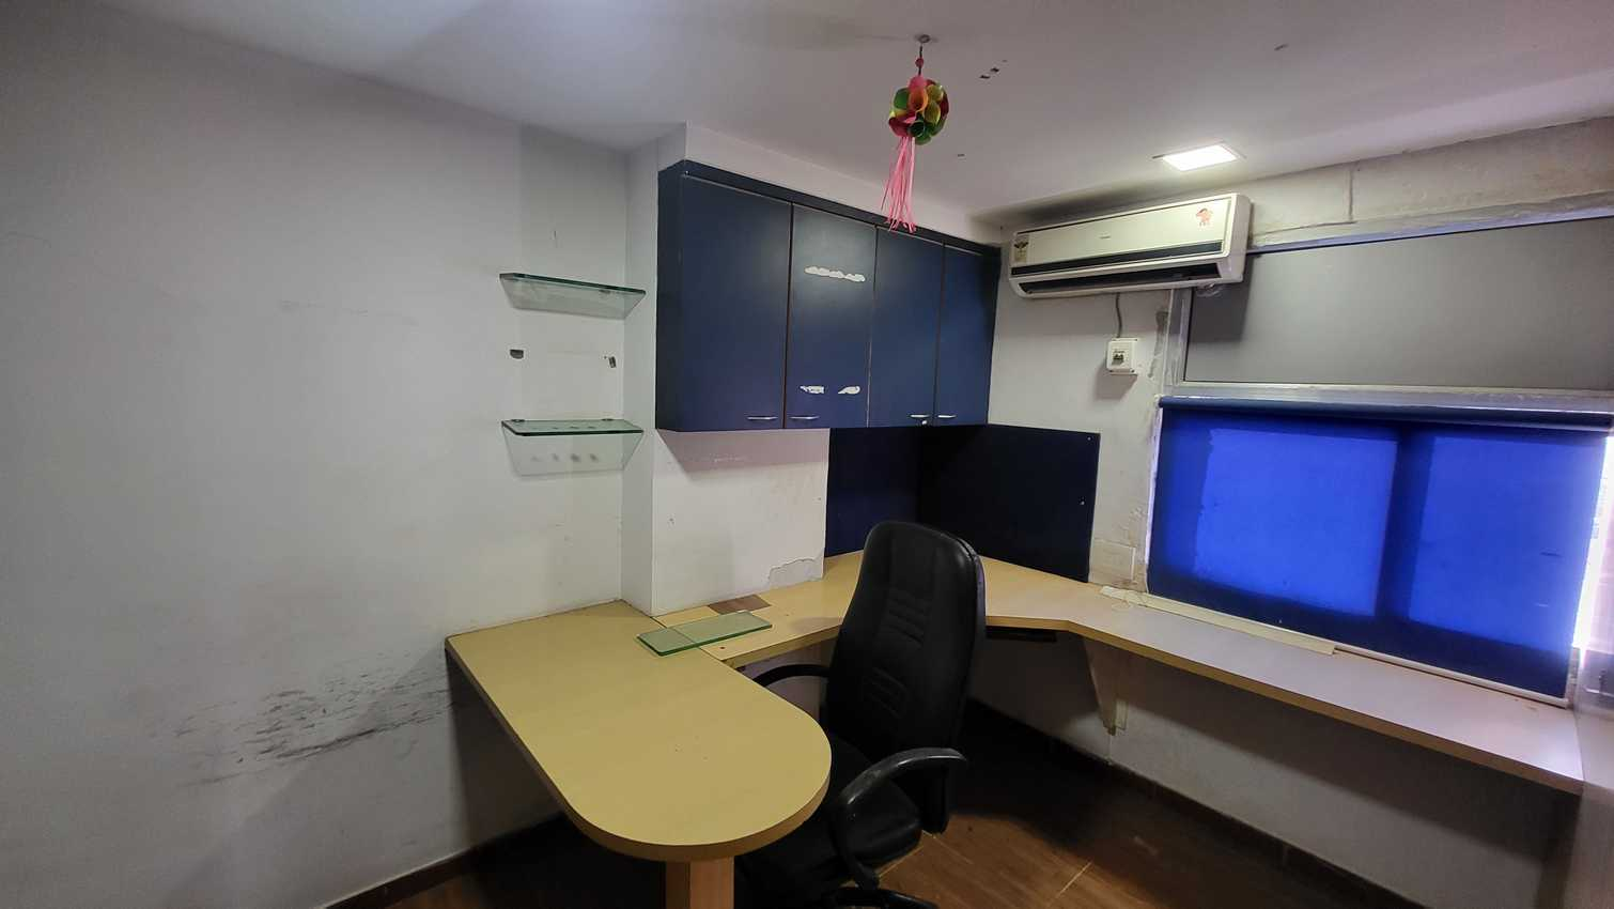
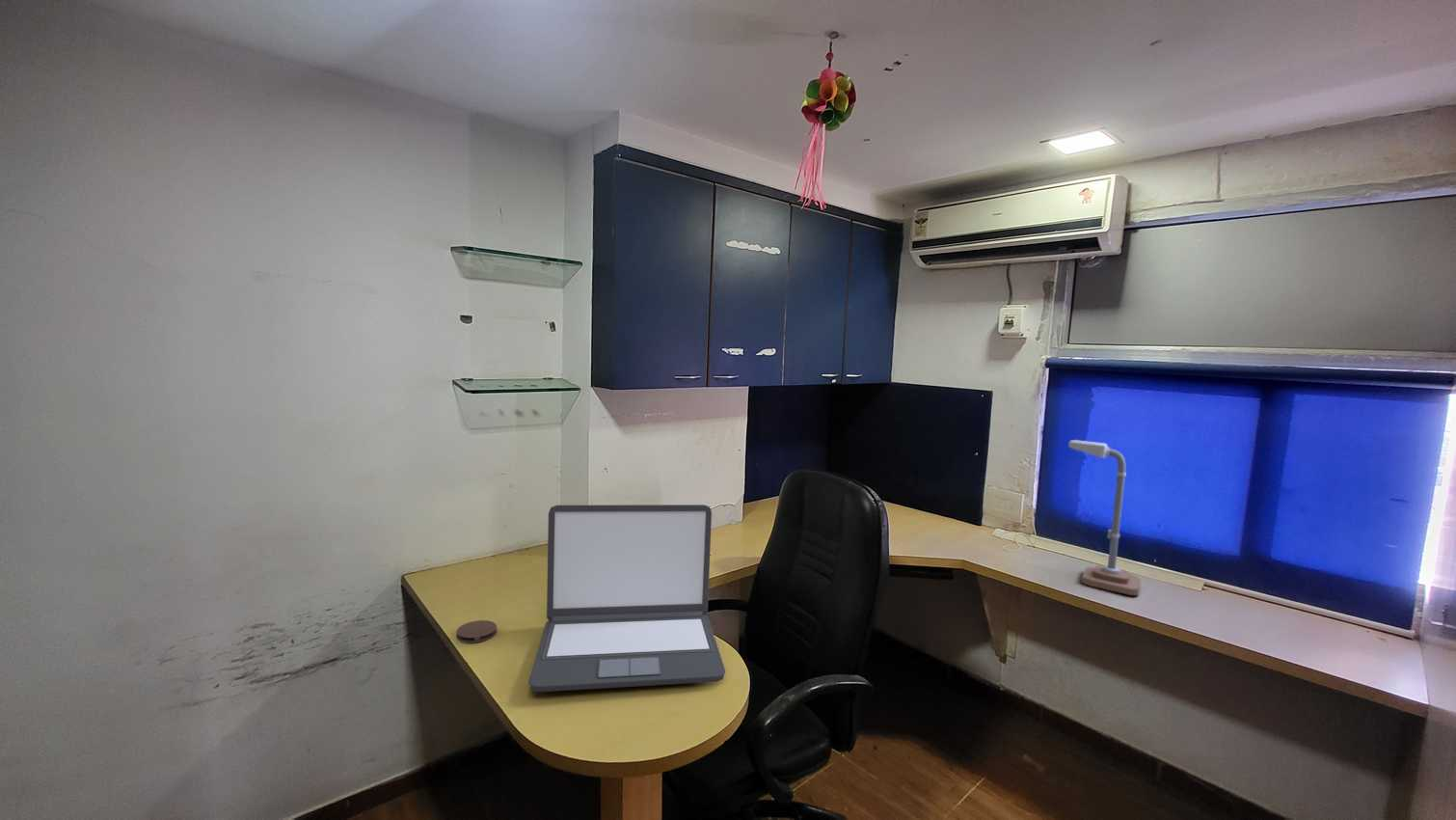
+ laptop (631, 587)
+ coaster (476, 631)
+ desk lamp (1113, 513)
